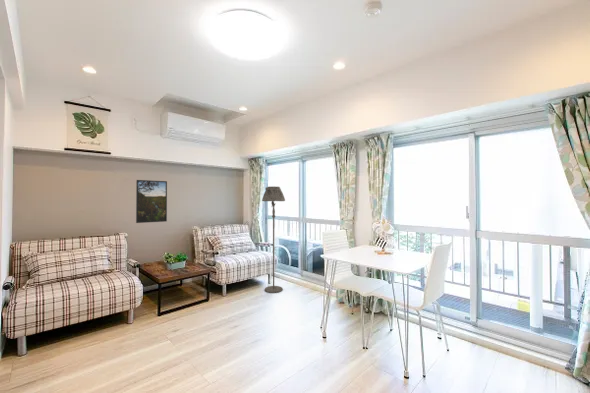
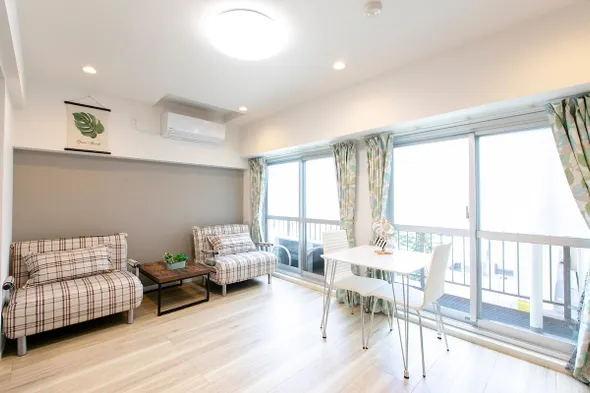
- floor lamp (273, 238)
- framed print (152, 201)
